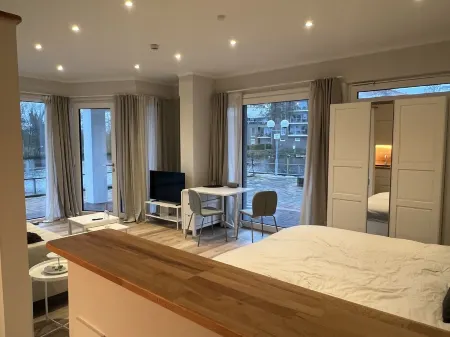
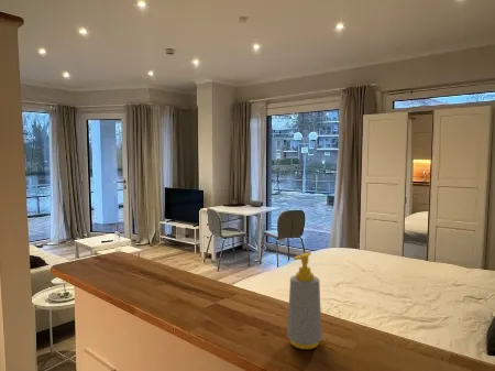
+ soap bottle (304, 298)
